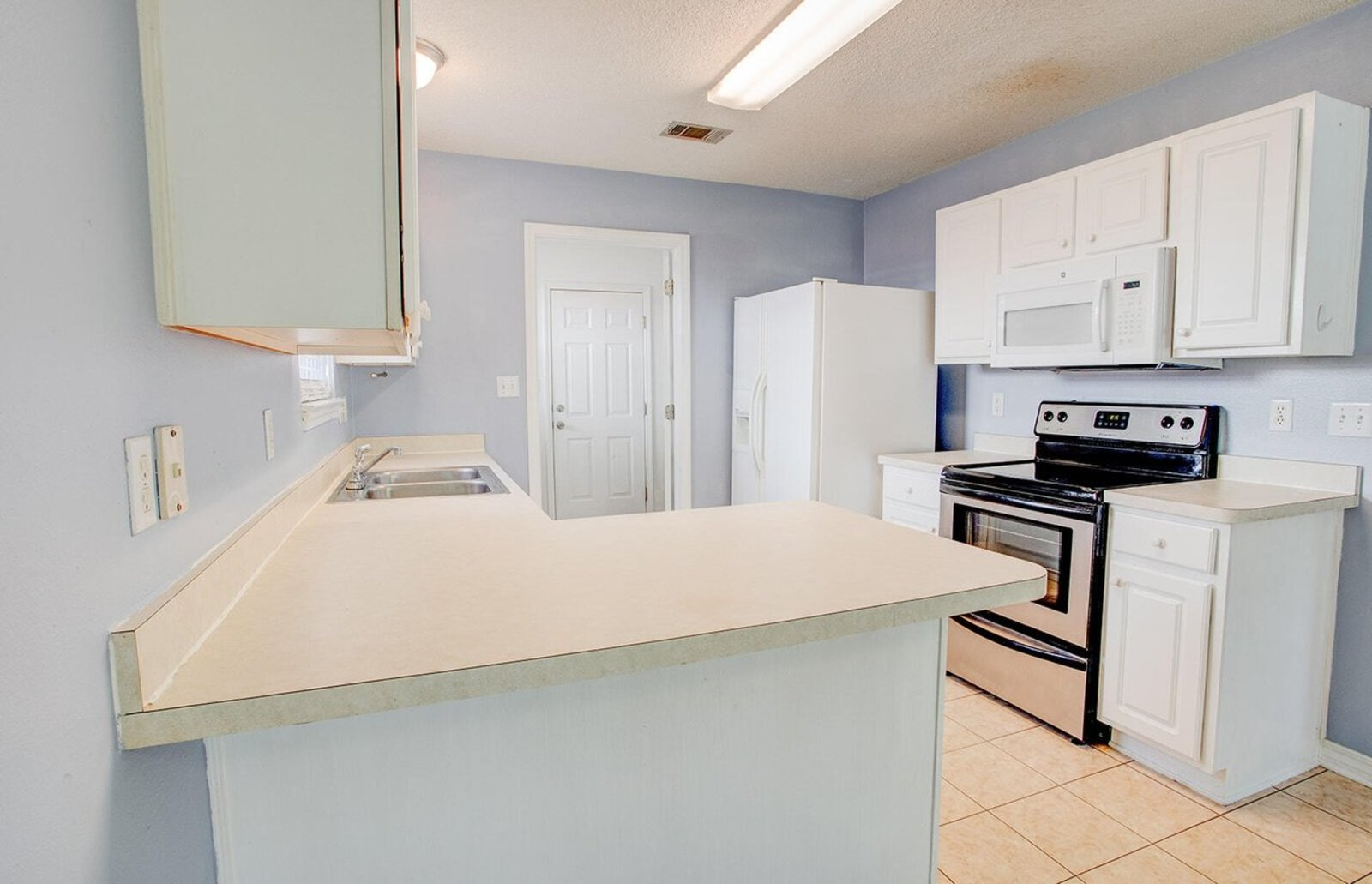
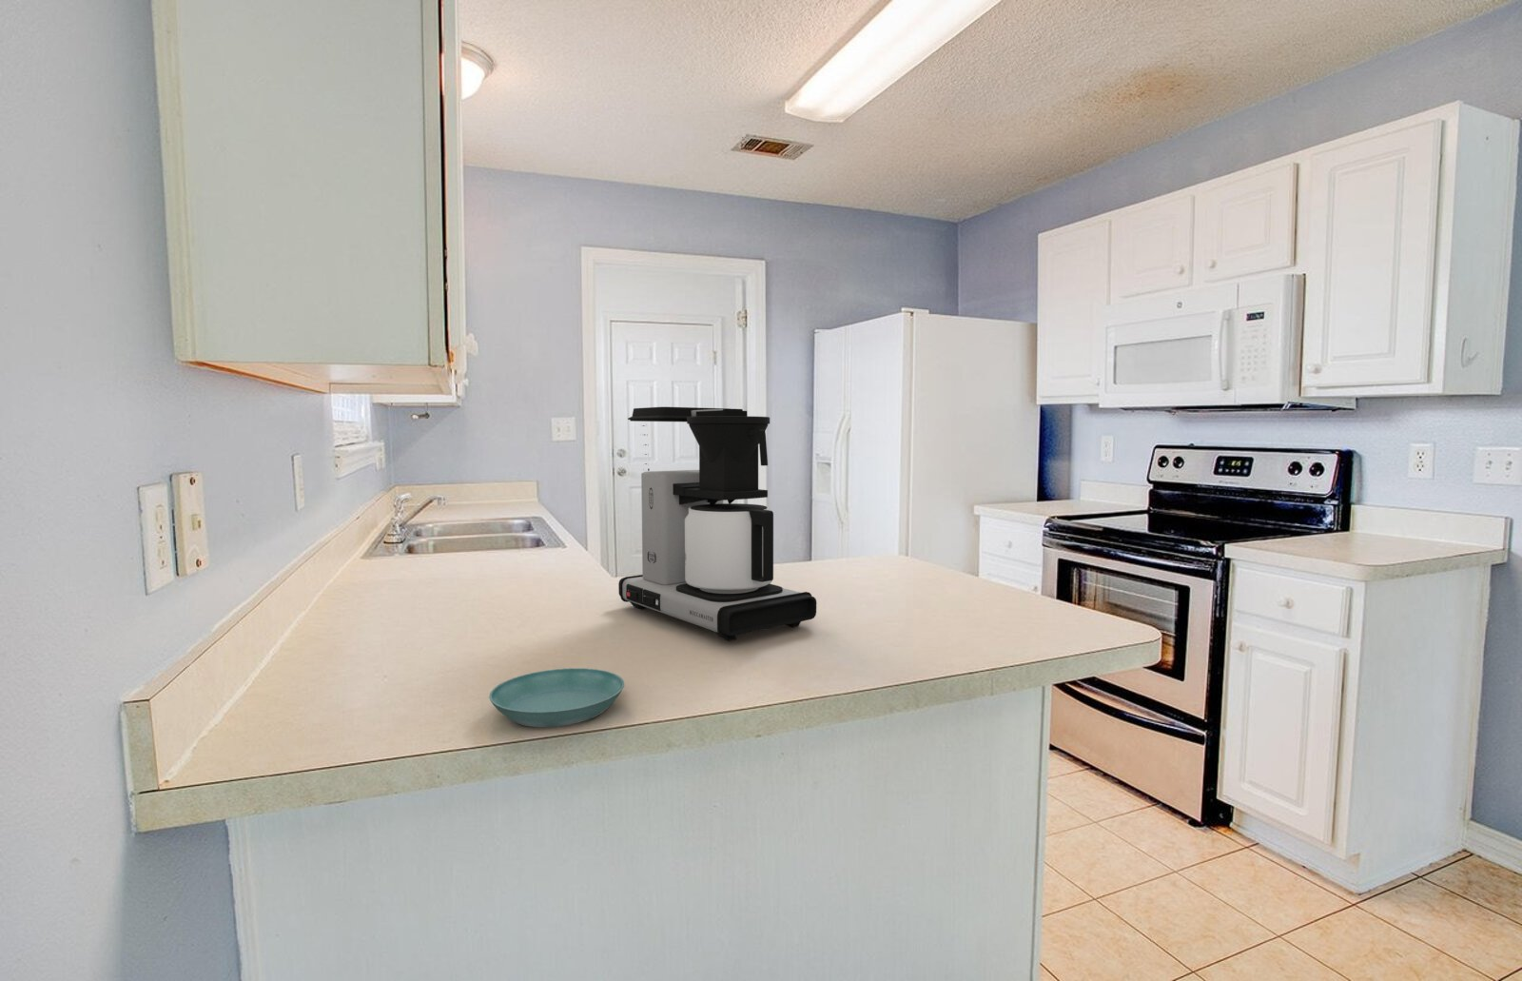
+ coffee maker (711, 512)
+ saucer (558, 698)
